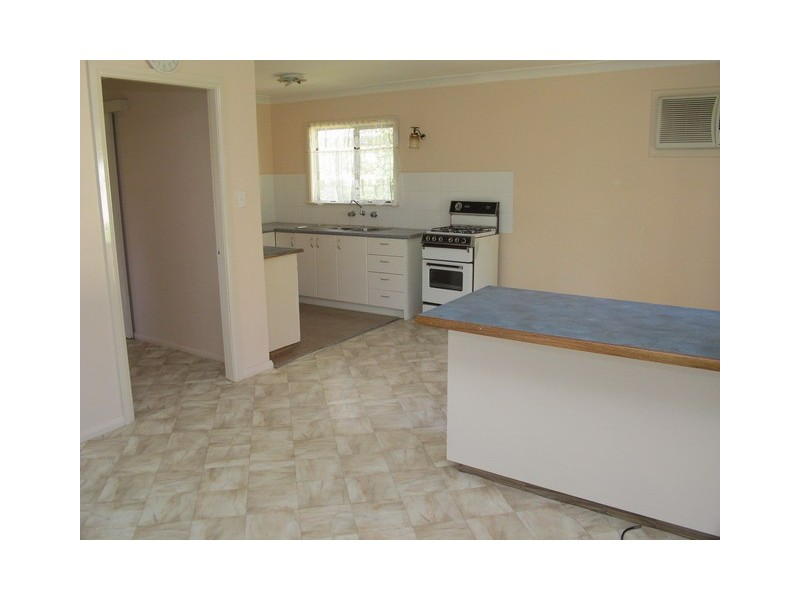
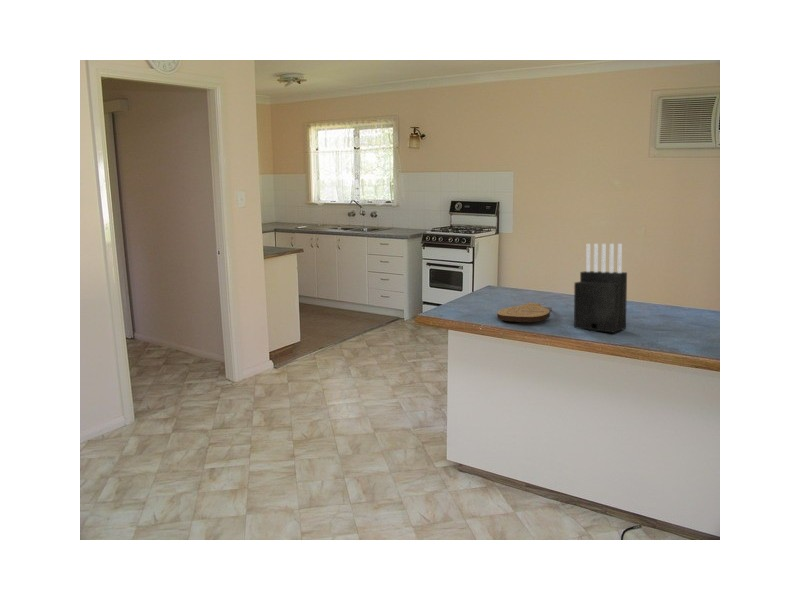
+ knife block (599, 286)
+ key chain (529, 310)
